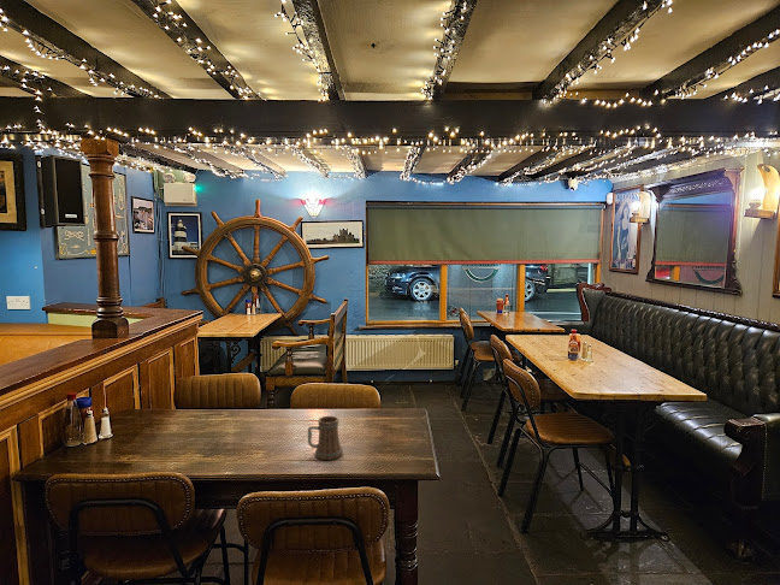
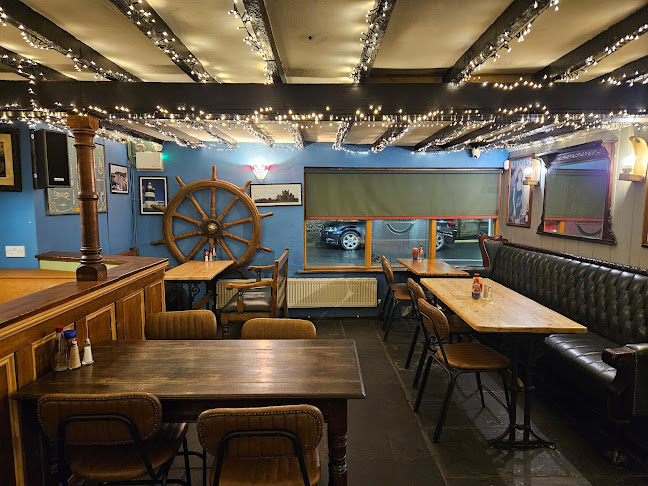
- beer mug (325, 436)
